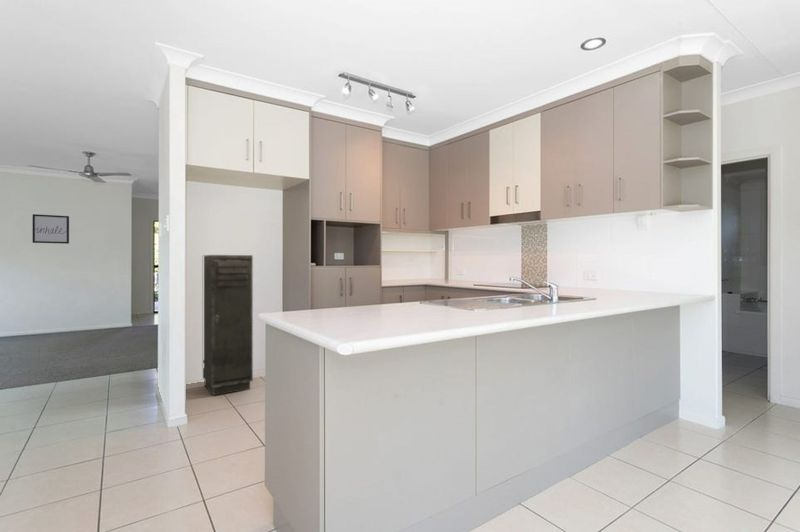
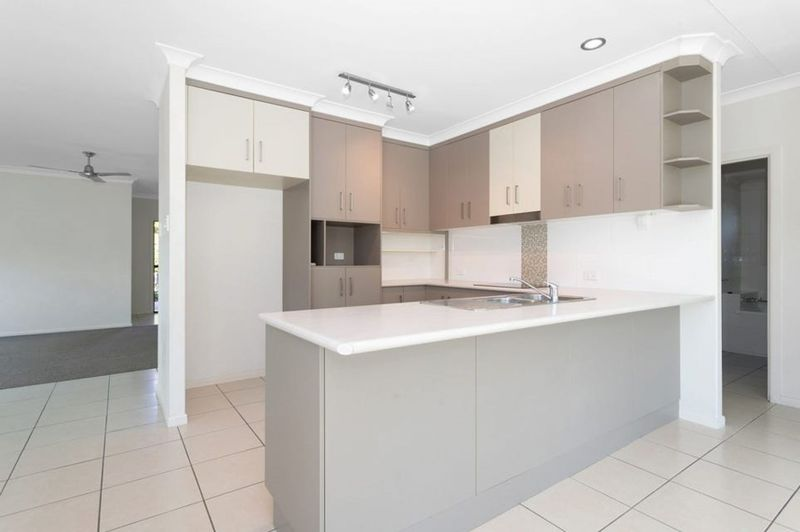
- wall art (51, 229)
- storage cabinet (227, 321)
